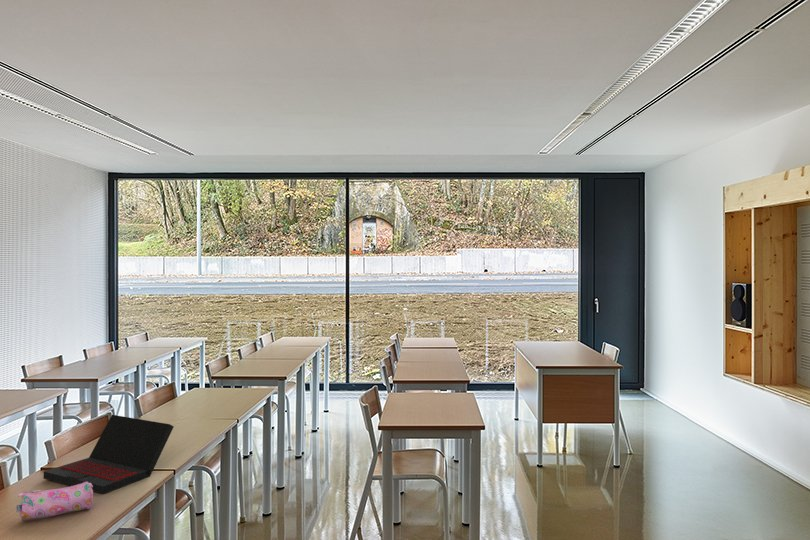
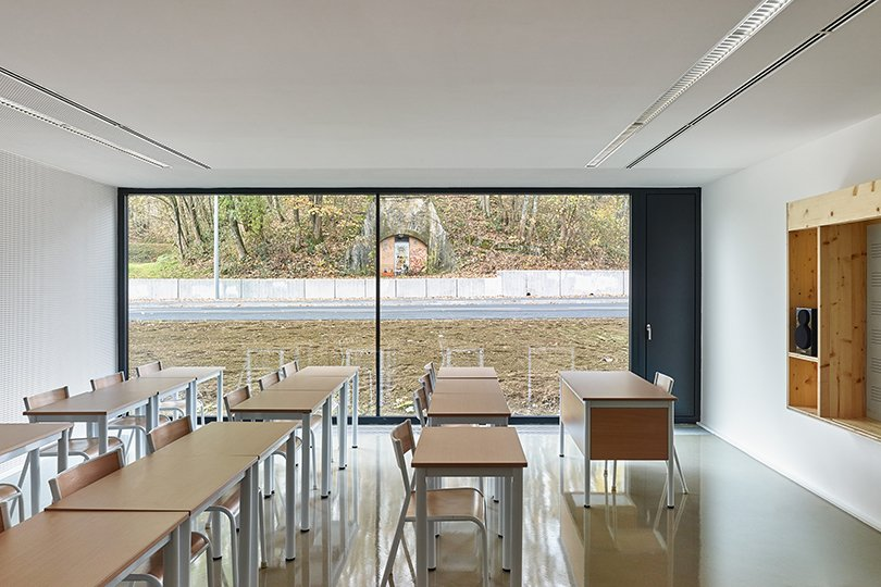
- laptop (110, 450)
- pencil case (56, 500)
